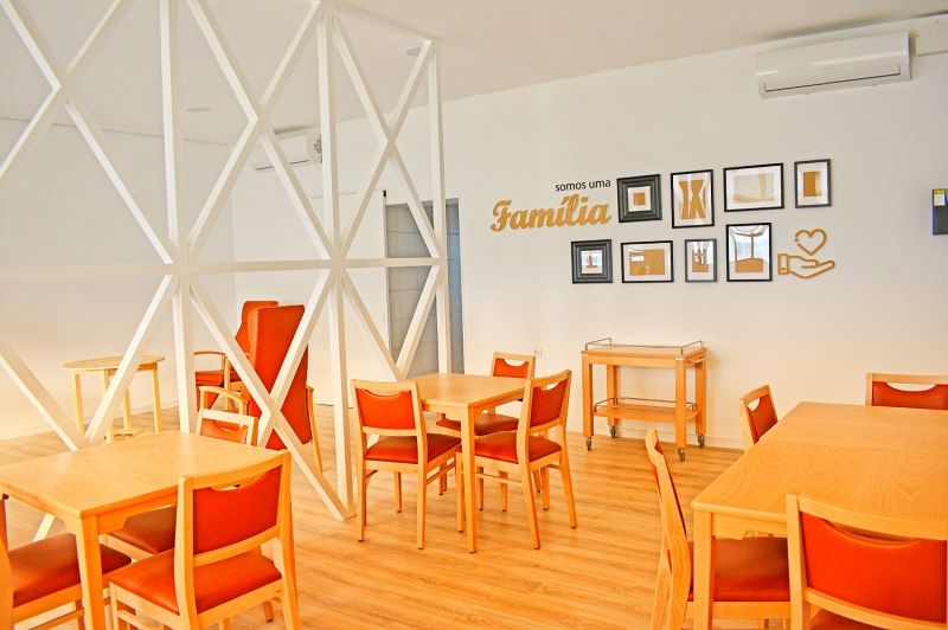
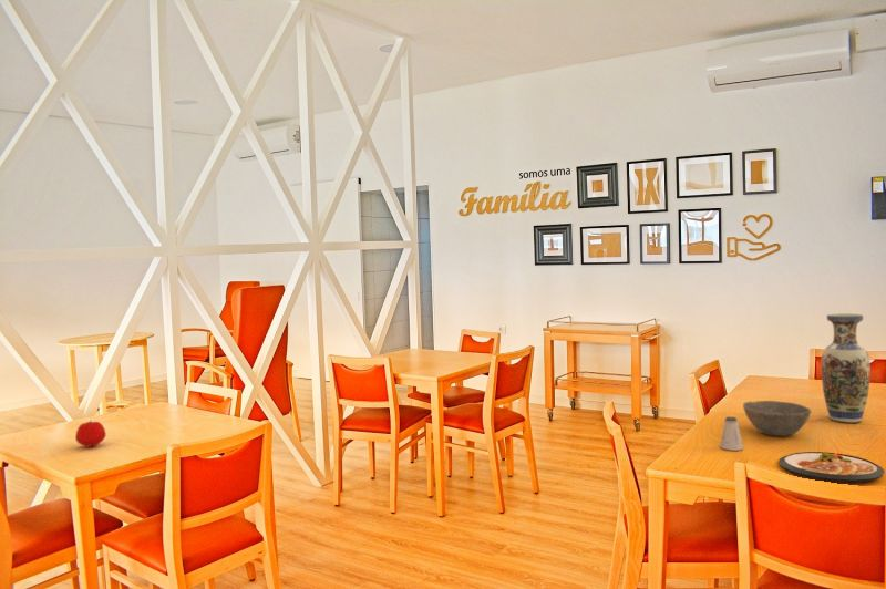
+ saltshaker (731, 432)
+ dish (830, 463)
+ apple (90, 433)
+ bowl (776, 420)
+ vase (845, 366)
